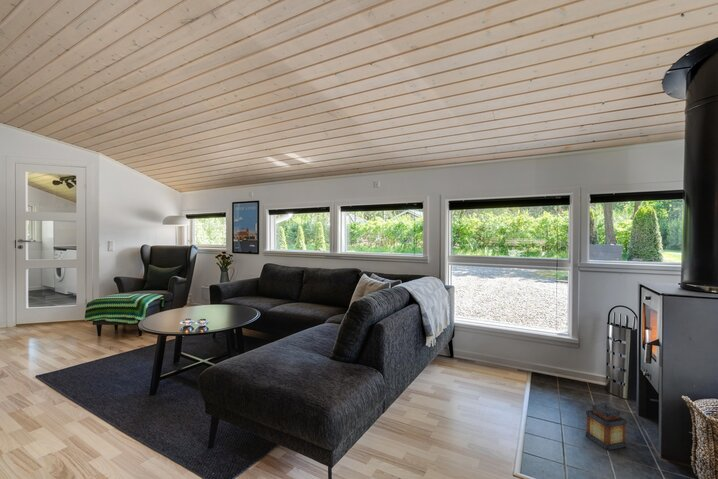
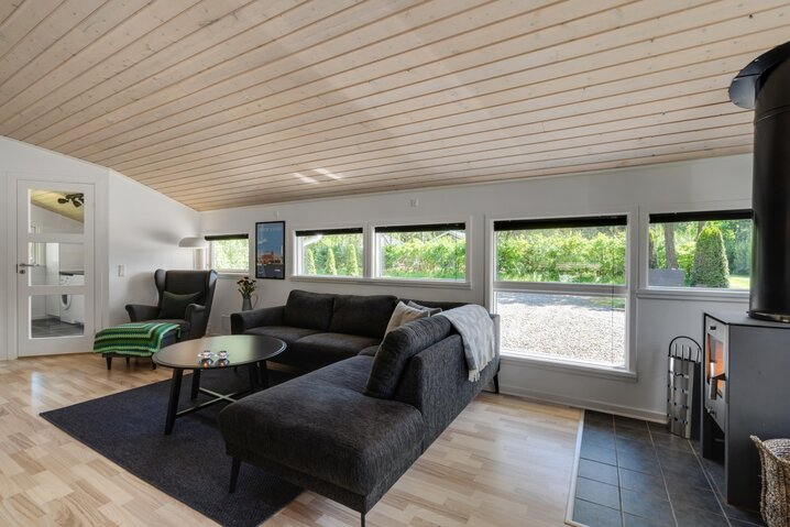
- lantern (605, 420)
